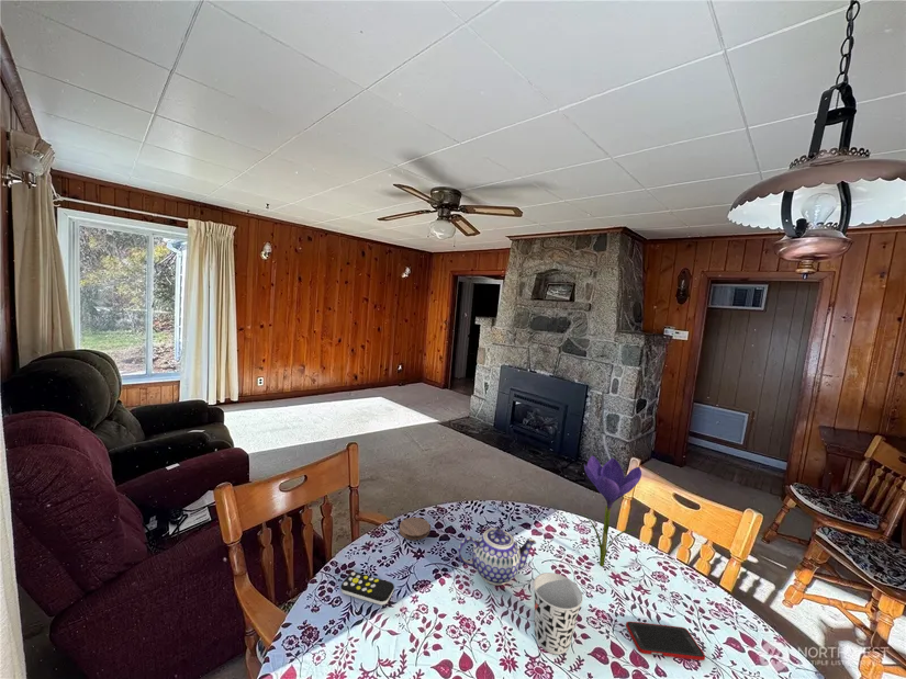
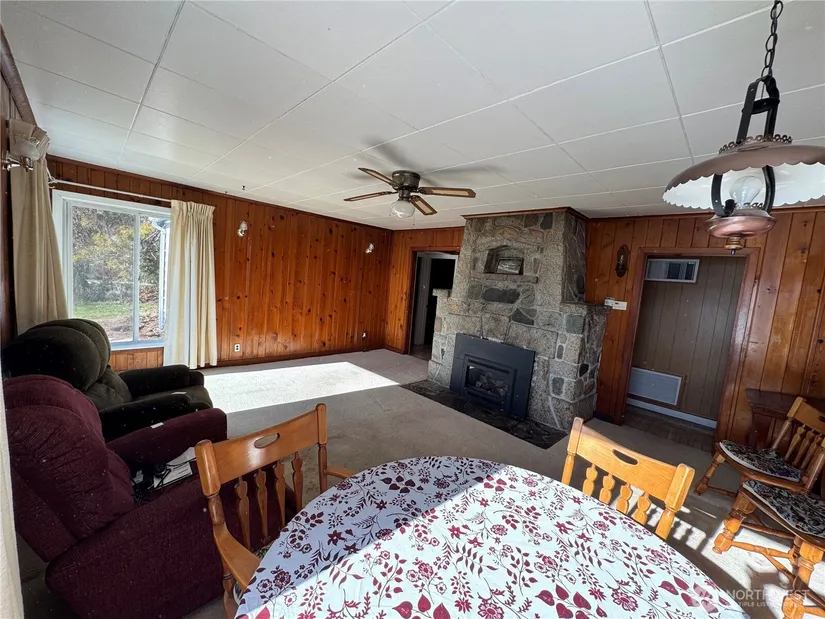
- flower (607, 517)
- teapot (496, 551)
- cell phone (663, 640)
- coaster (414, 528)
- remote control (367, 587)
- cup (555, 614)
